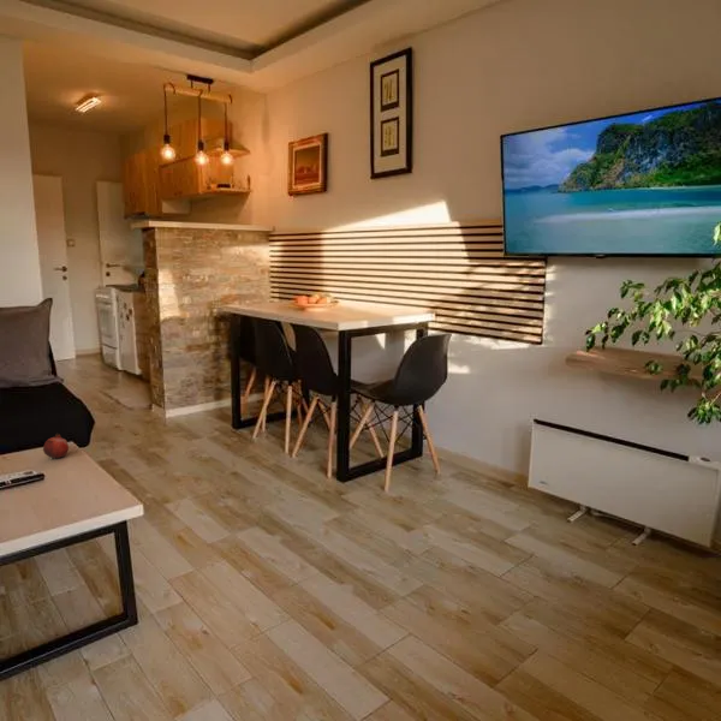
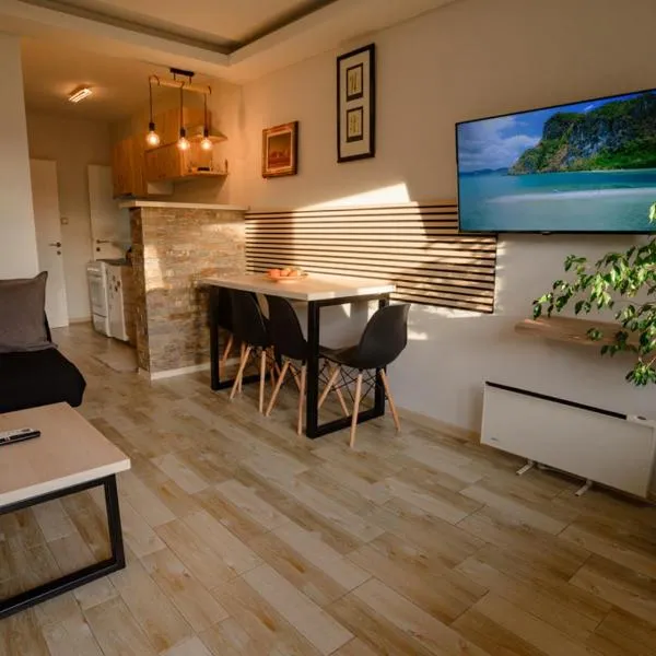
- fruit (55, 445)
